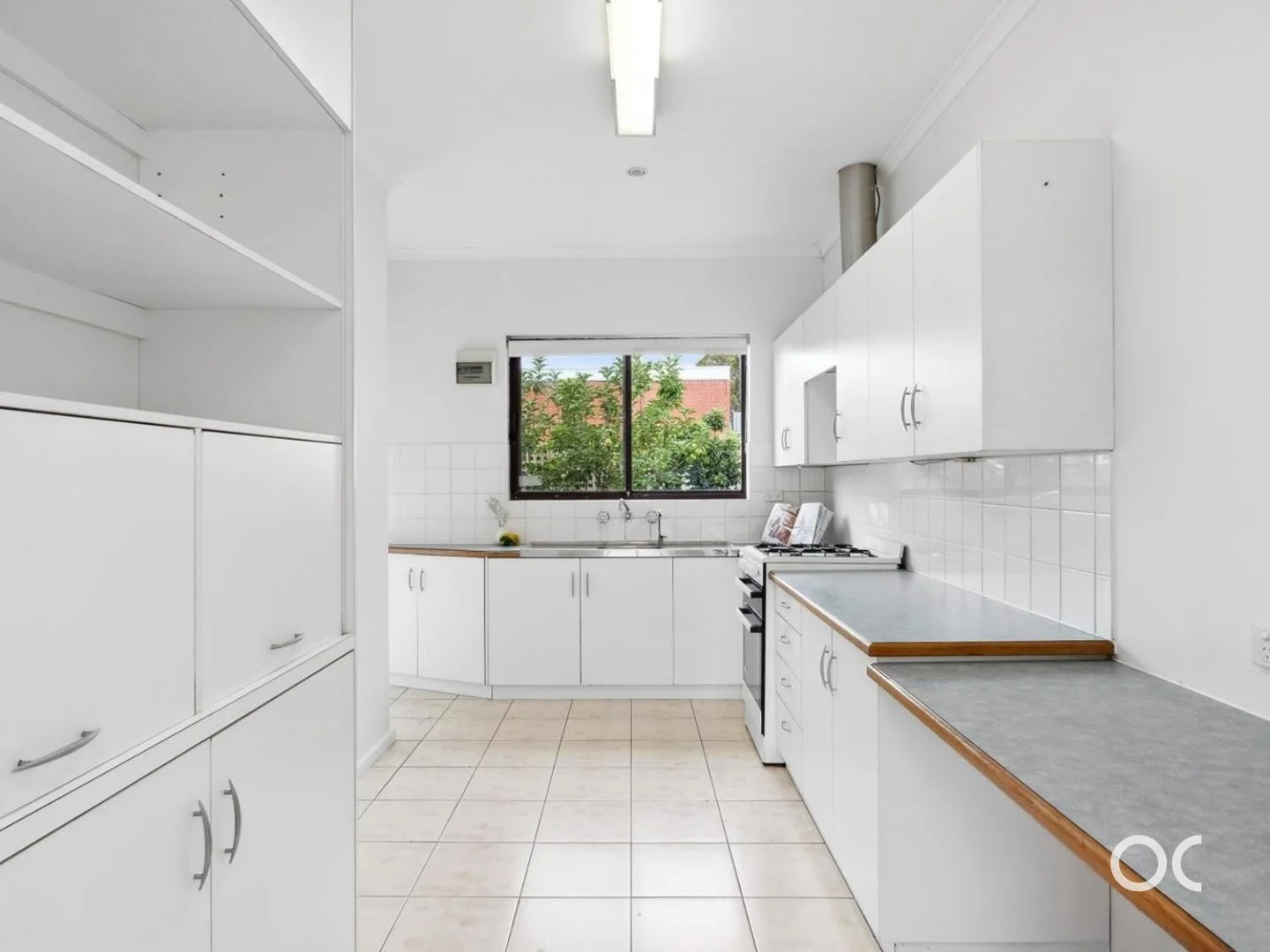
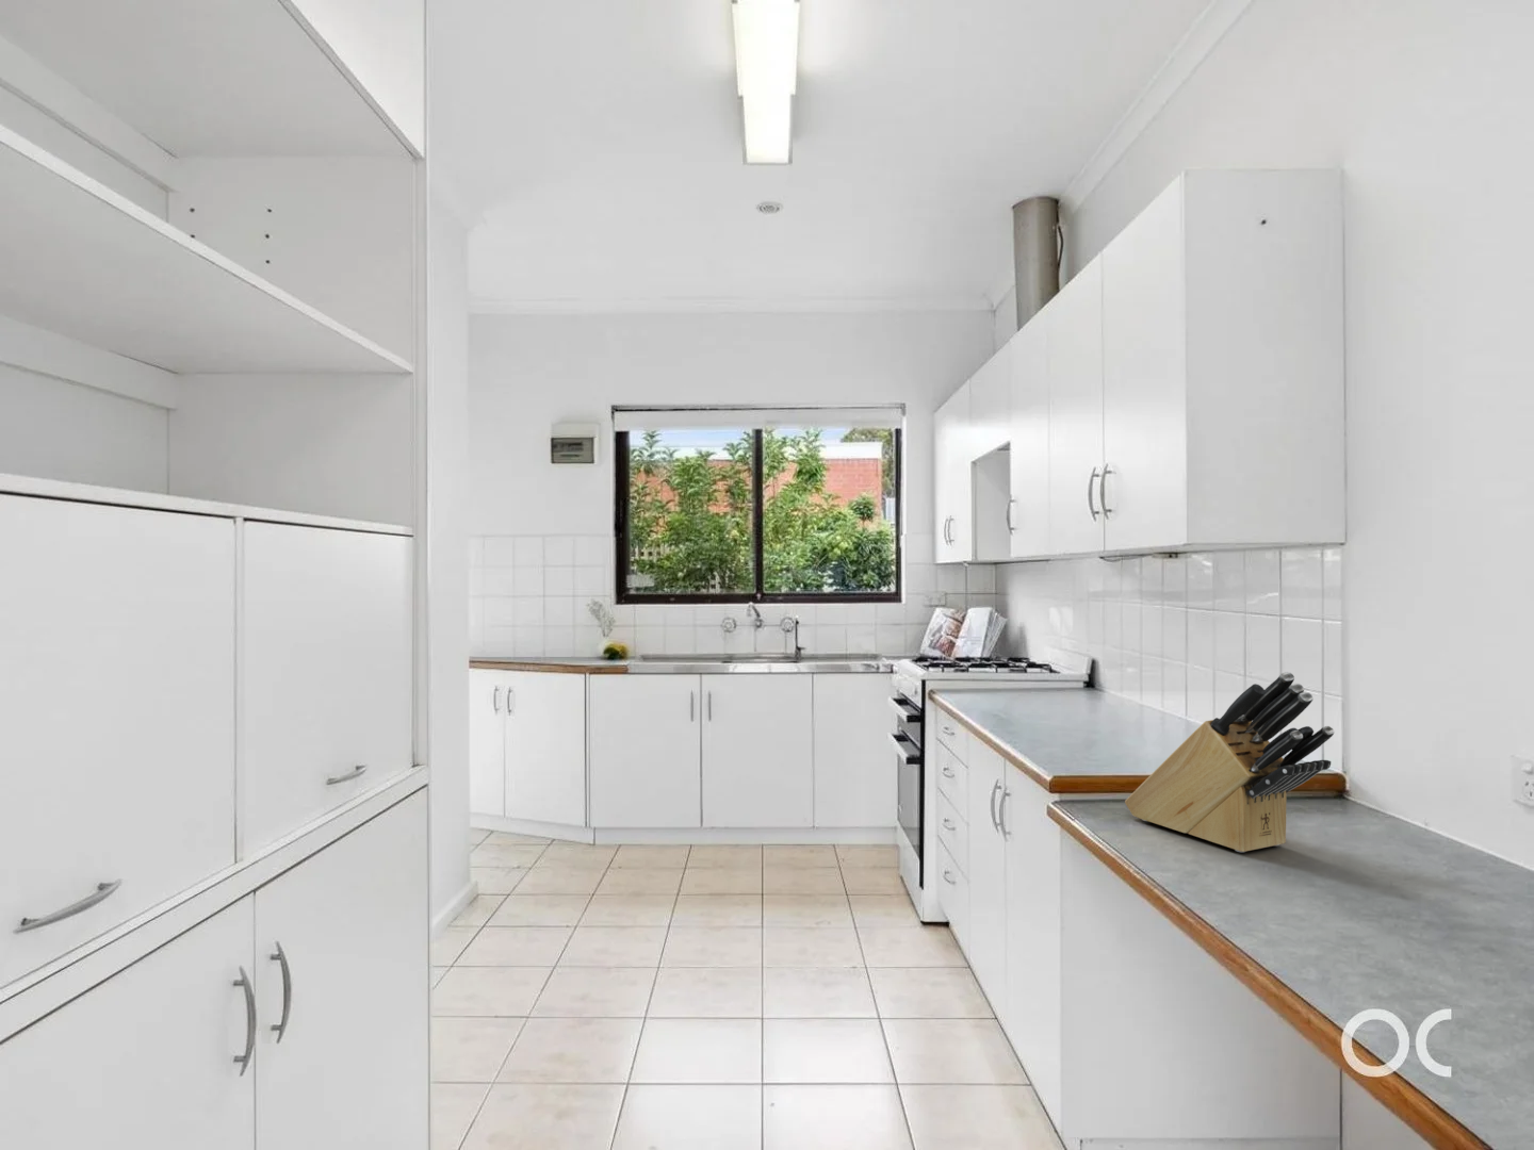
+ knife block (1222, 751)
